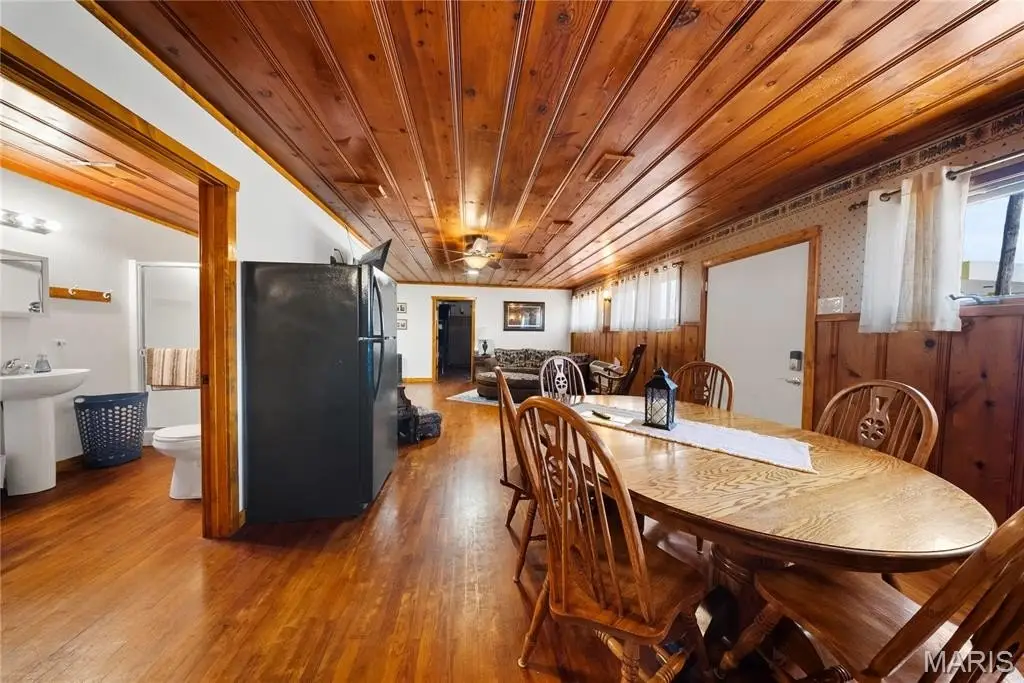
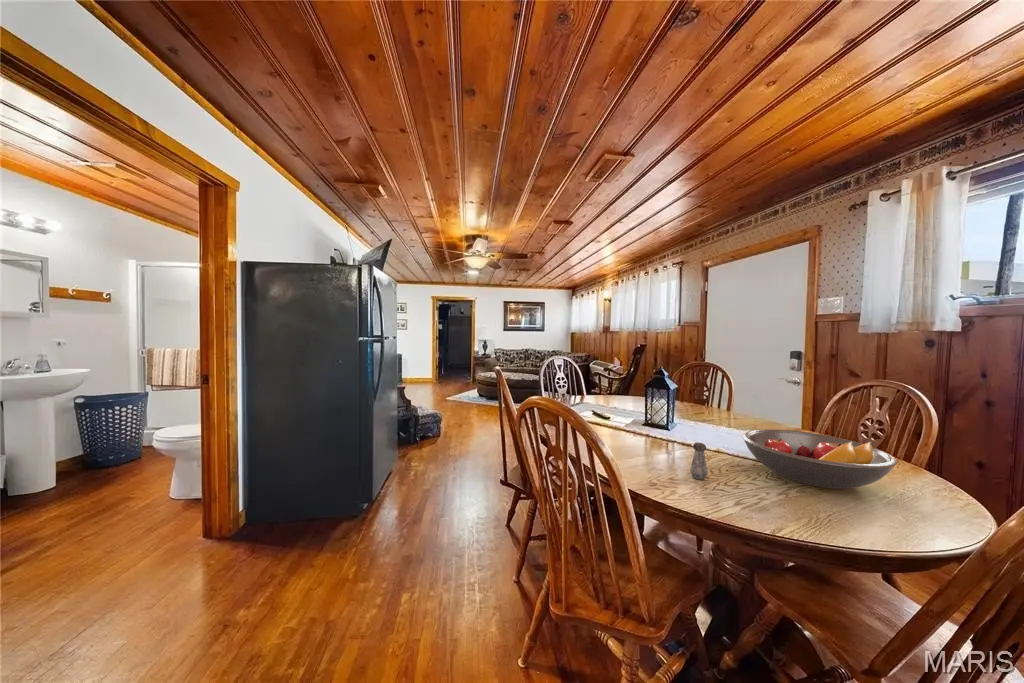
+ salt shaker (699, 460)
+ fruit bowl (811, 456)
